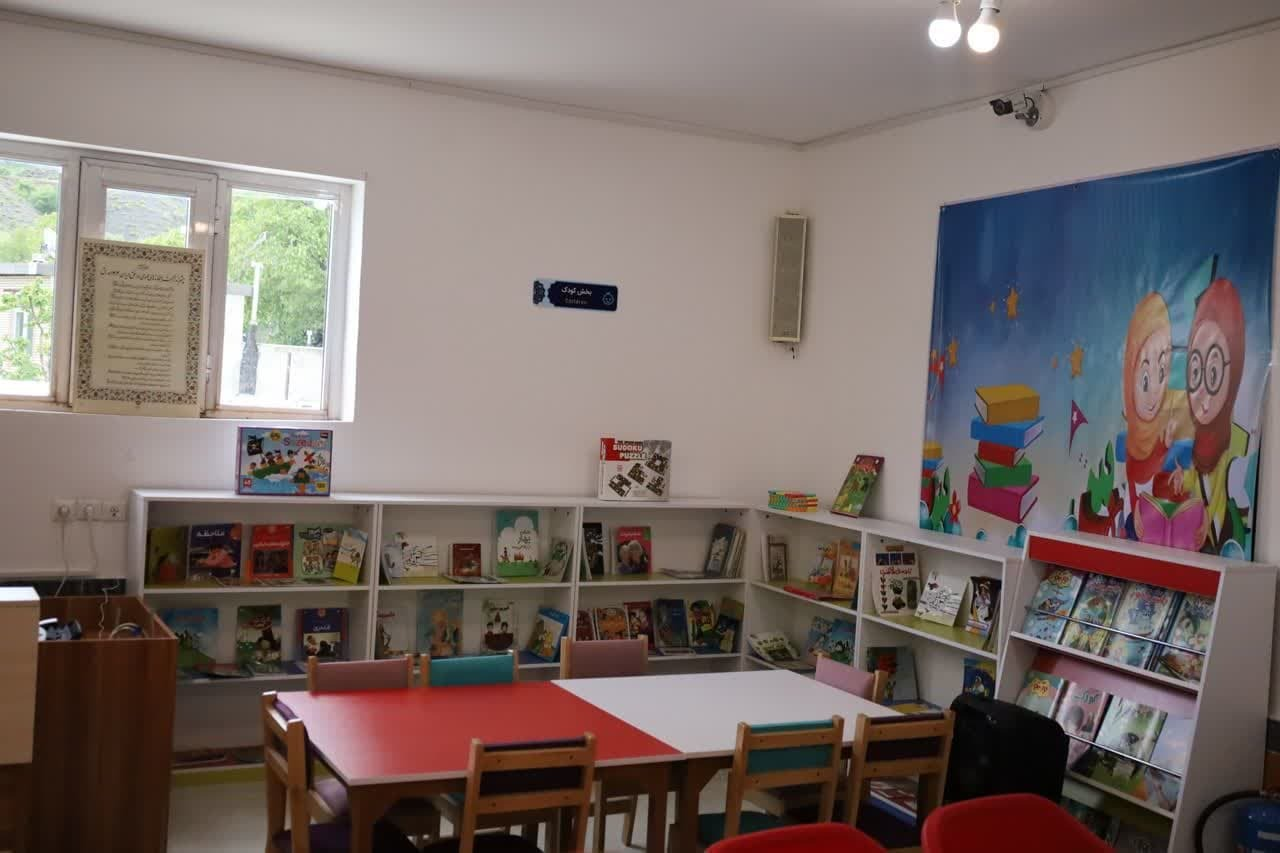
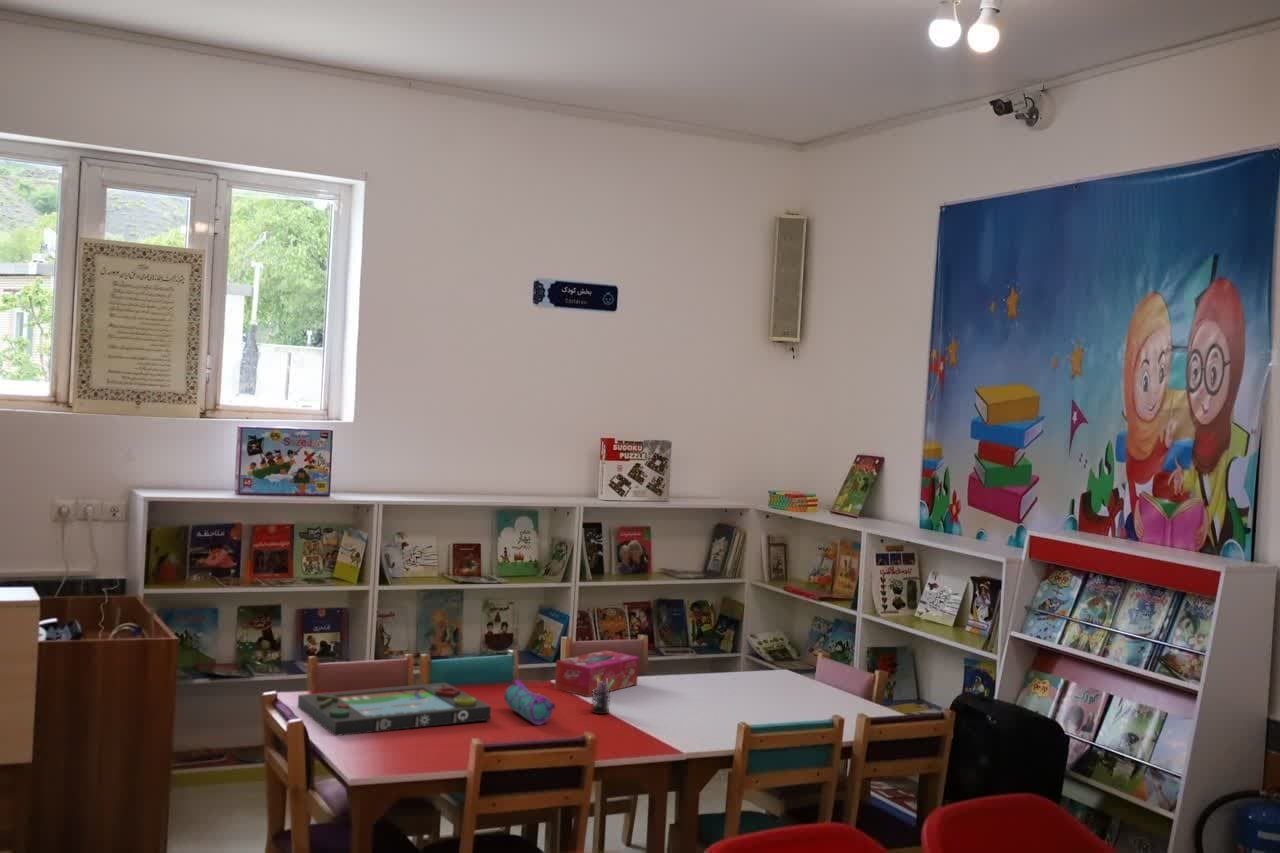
+ pen holder (603, 693)
+ tissue box (597, 672)
+ pencil case (528, 702)
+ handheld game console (394, 706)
